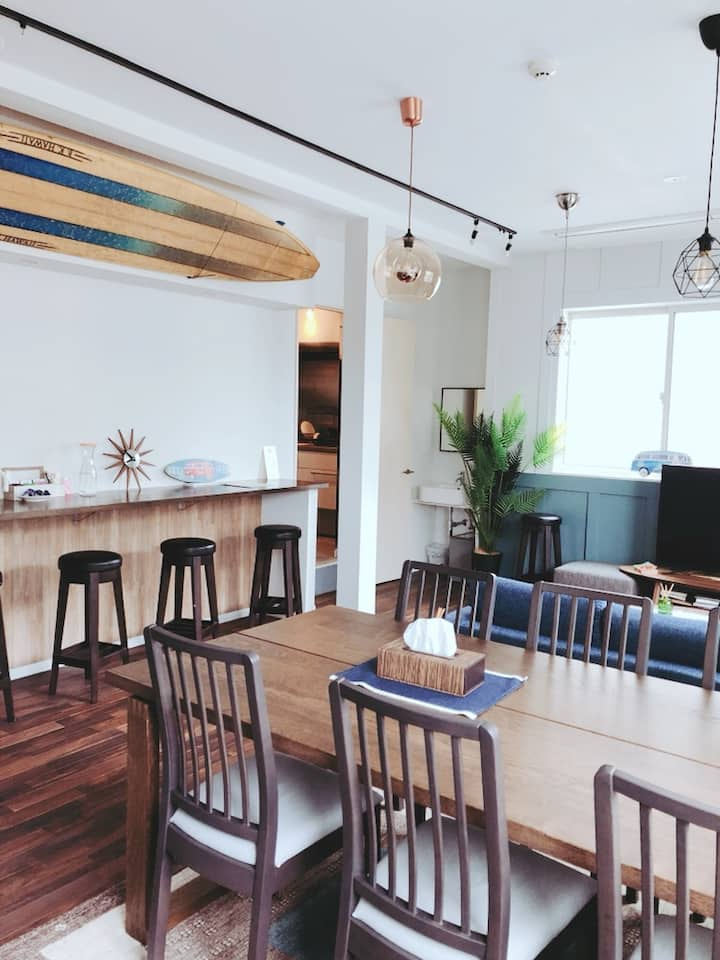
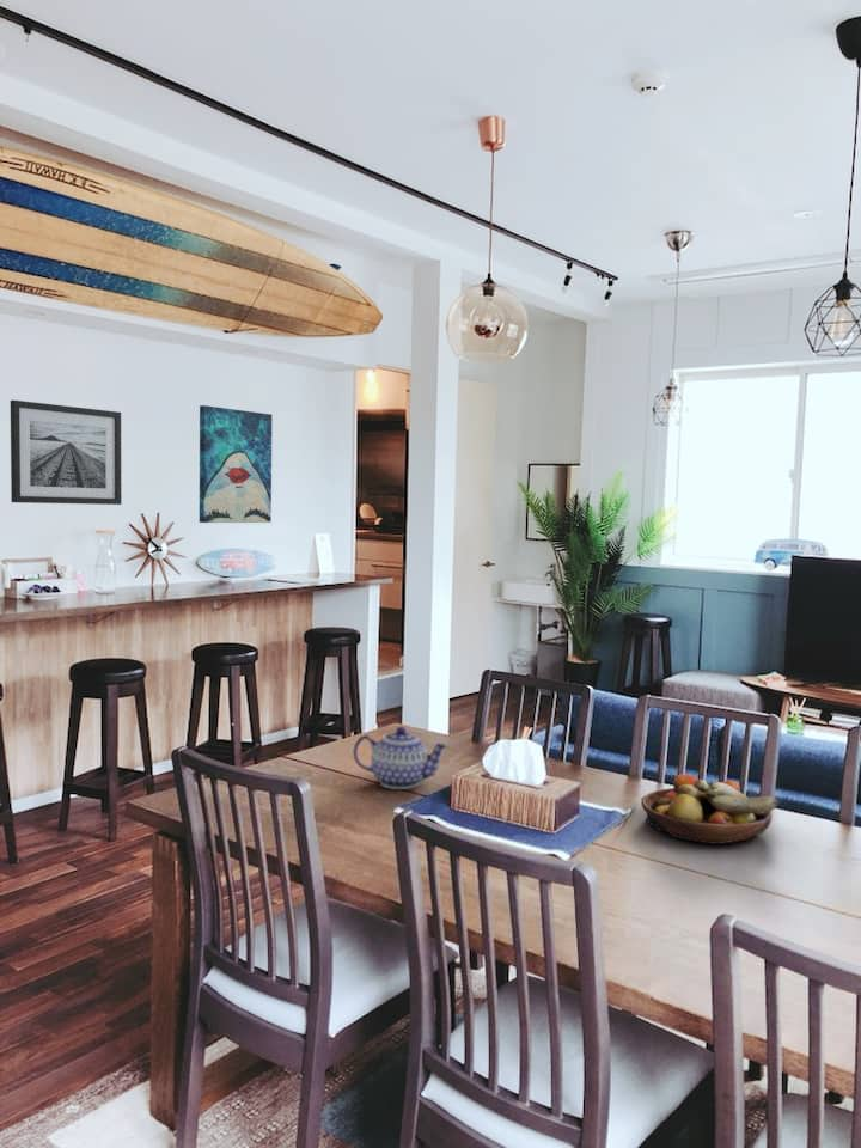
+ wall art (68, 454)
+ fruit bowl (707, 800)
+ wall art (237, 466)
+ teapot (401, 755)
